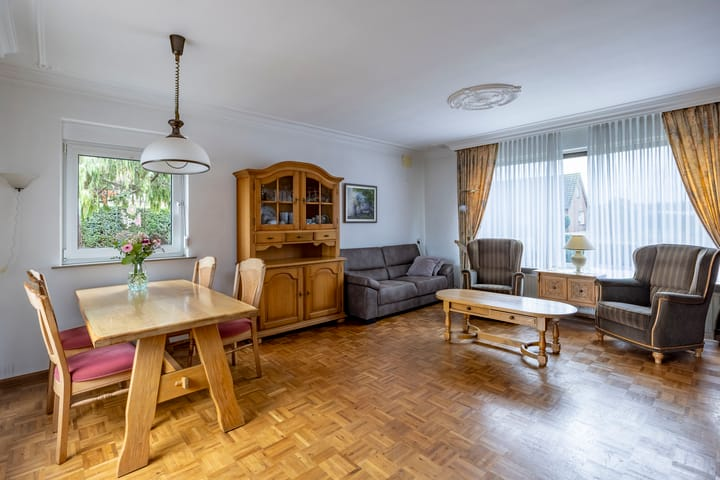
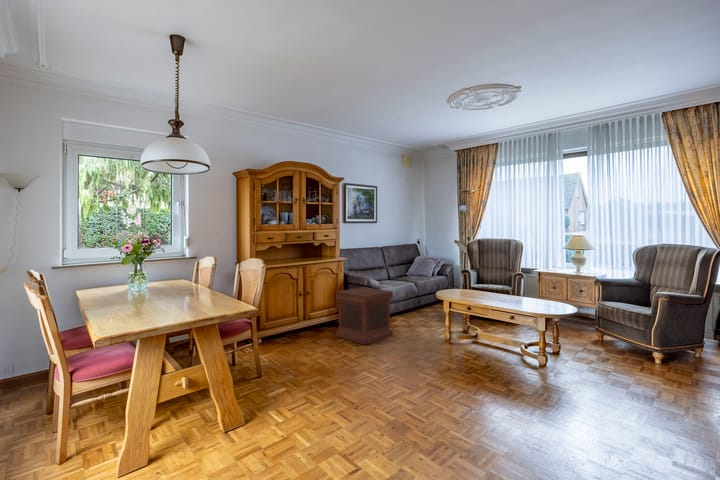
+ side table (364, 313)
